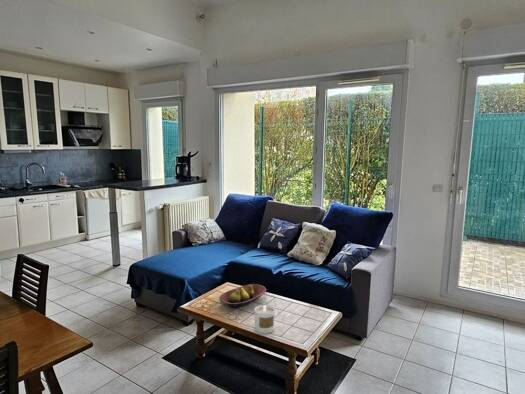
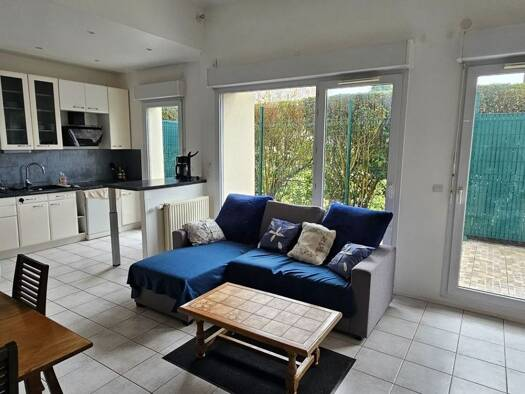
- fruit bowl (243, 294)
- candle (264, 317)
